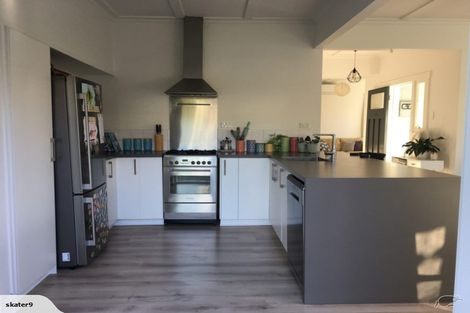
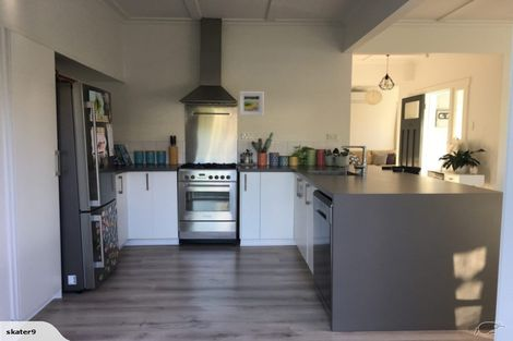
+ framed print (251, 103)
